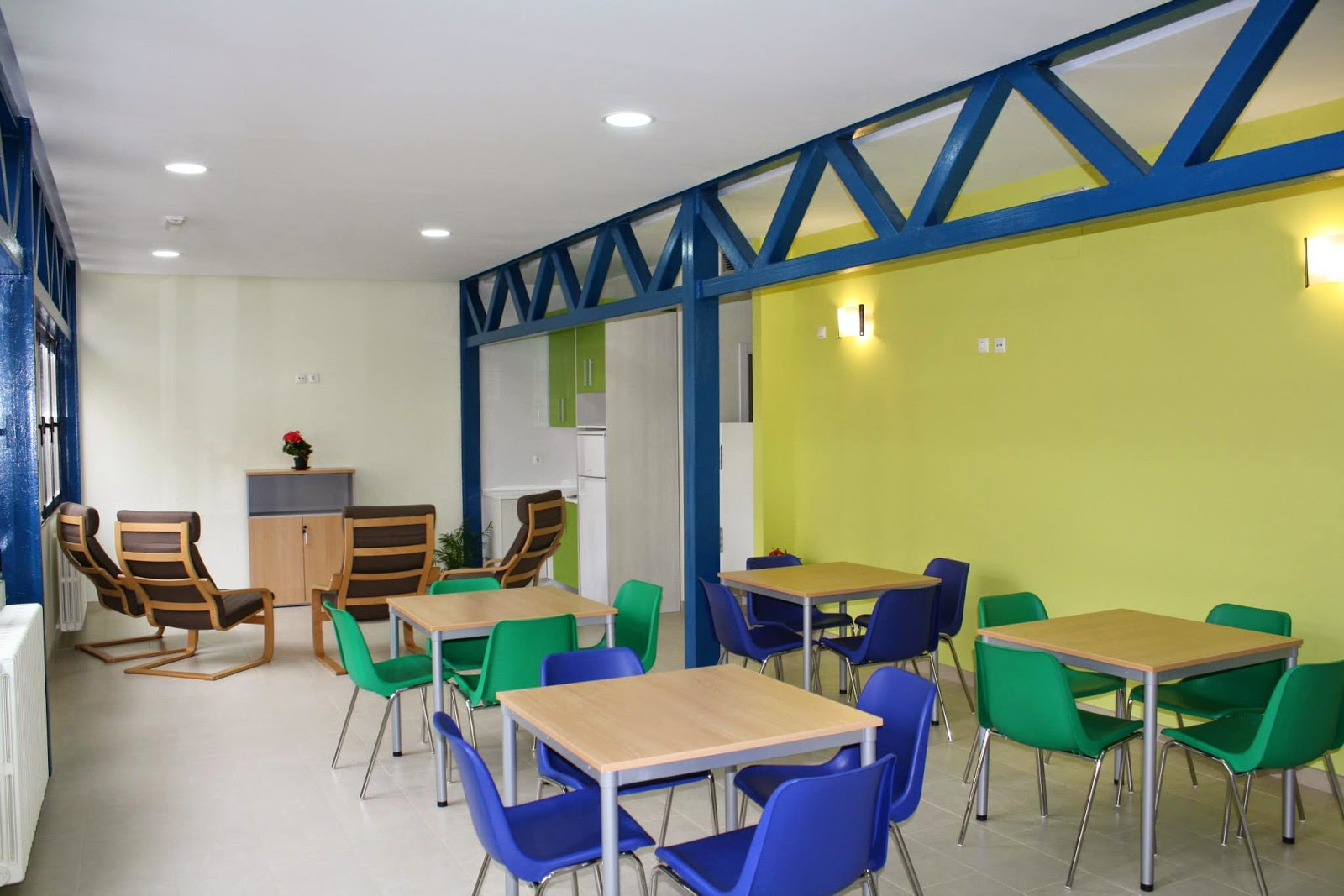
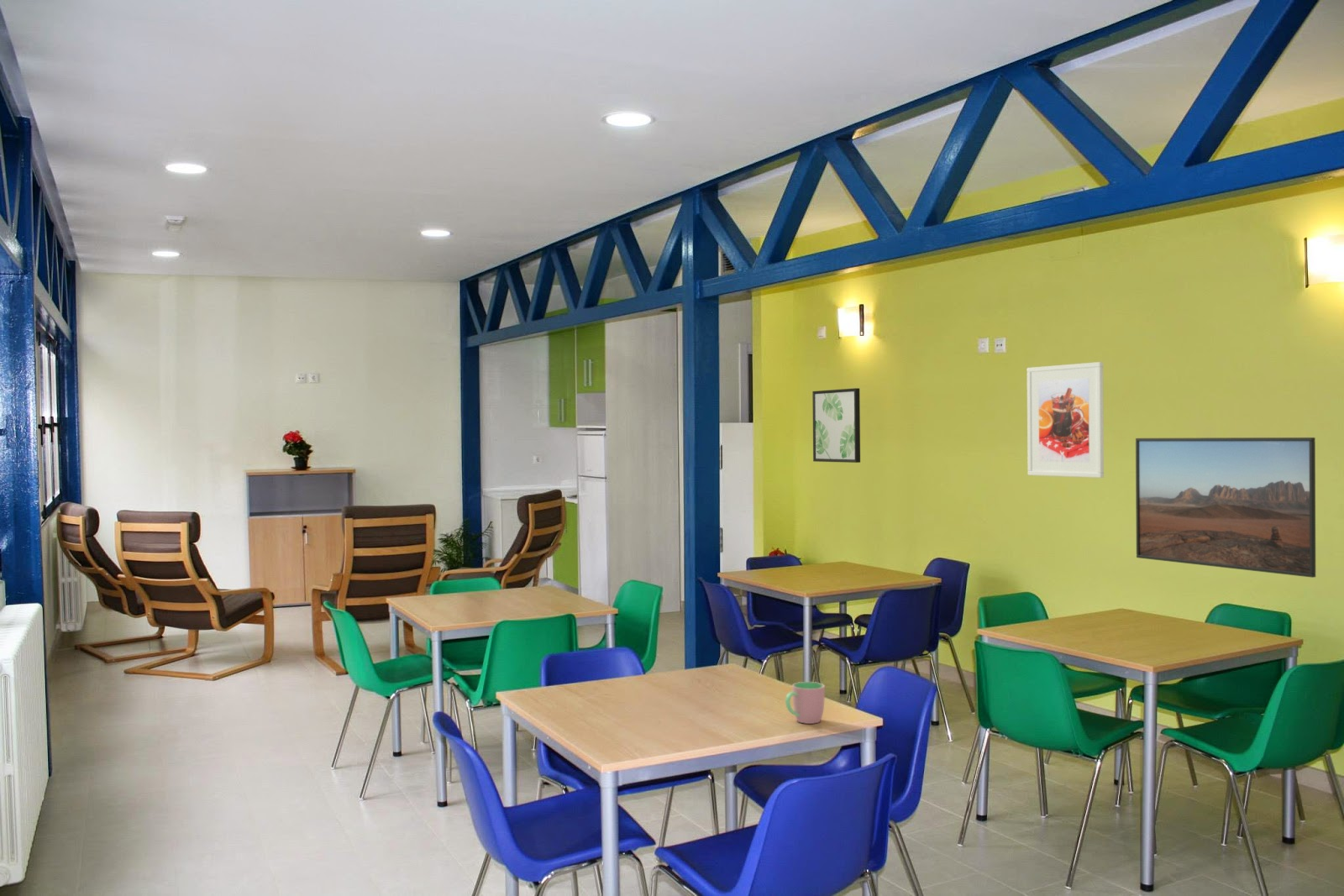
+ cup (804, 704)
+ wall art (836, 426)
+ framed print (1218, 502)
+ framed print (1063, 421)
